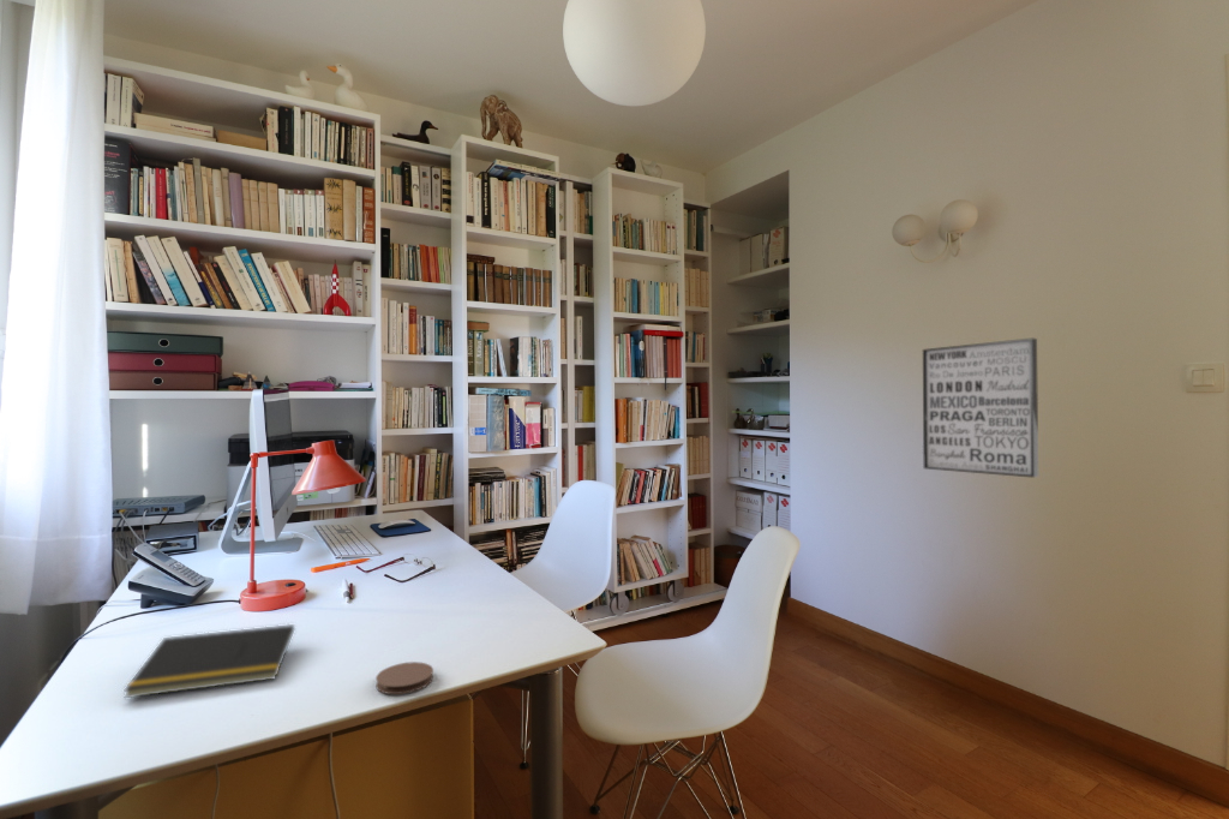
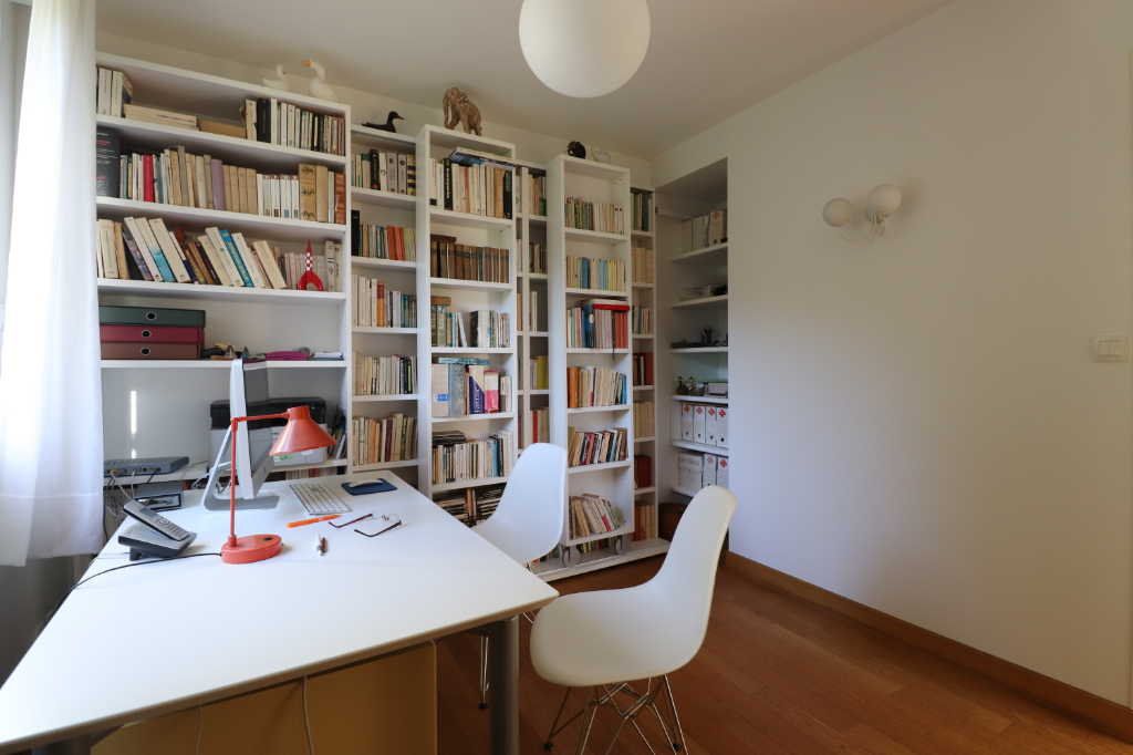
- notepad (217, 657)
- wall art (976, 408)
- coaster (404, 677)
